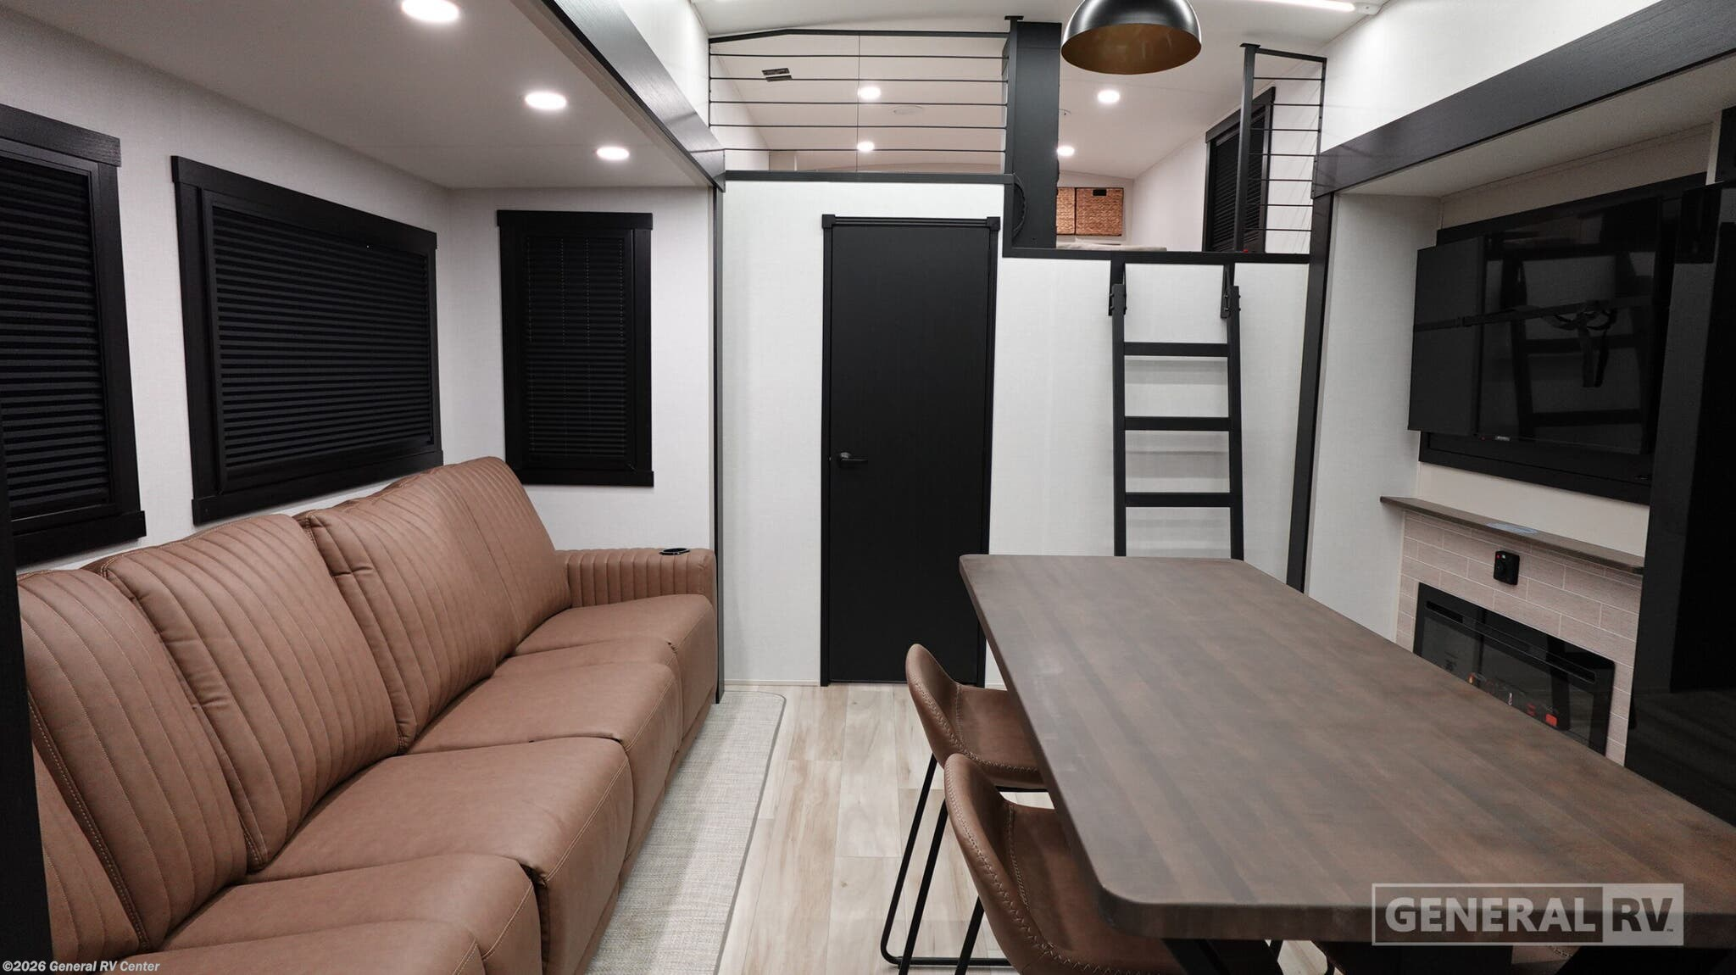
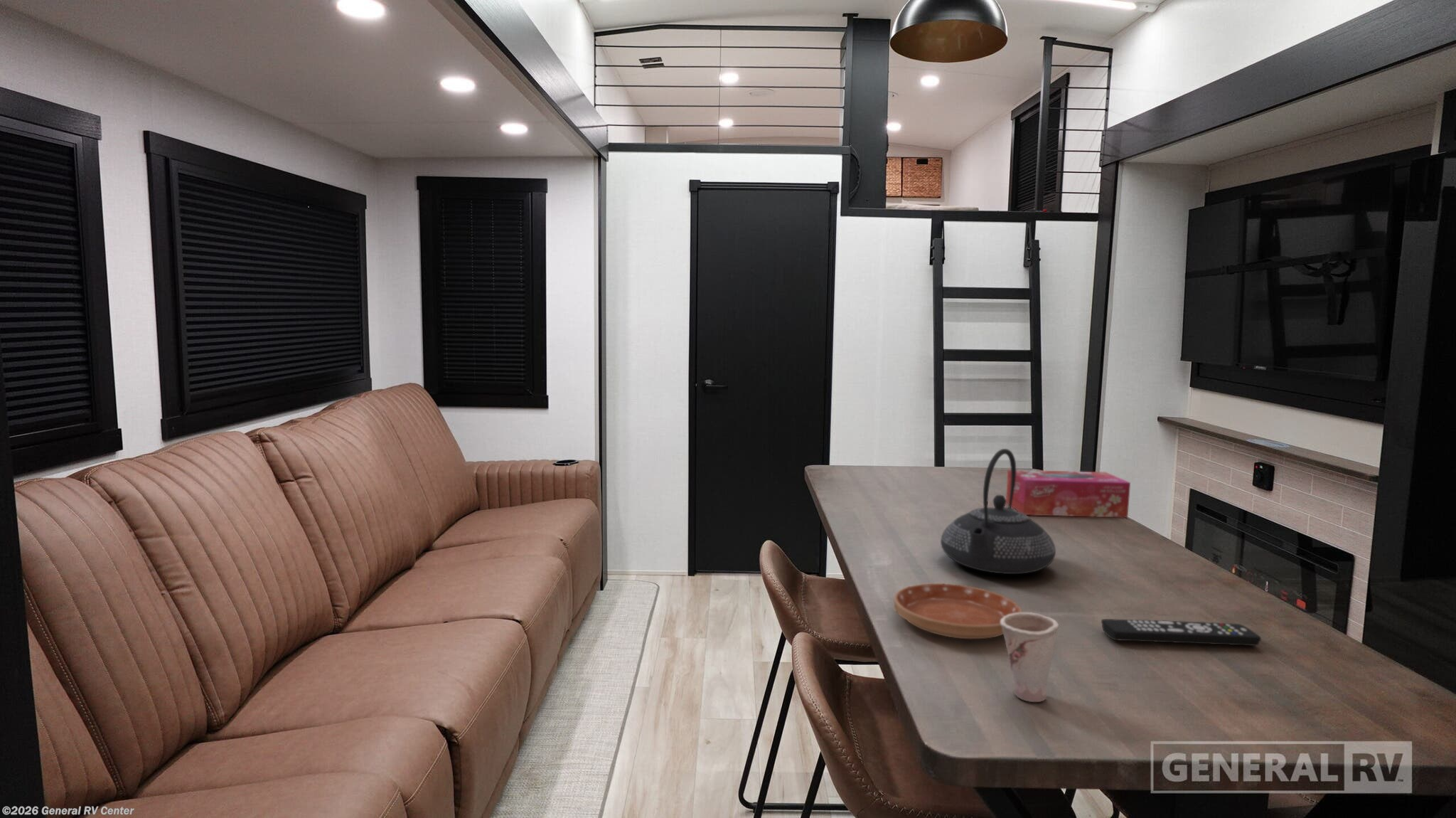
+ cup (1027, 658)
+ teapot (997, 509)
+ tissue box (1066, 493)
+ remote control (1179, 632)
+ saucer (956, 611)
